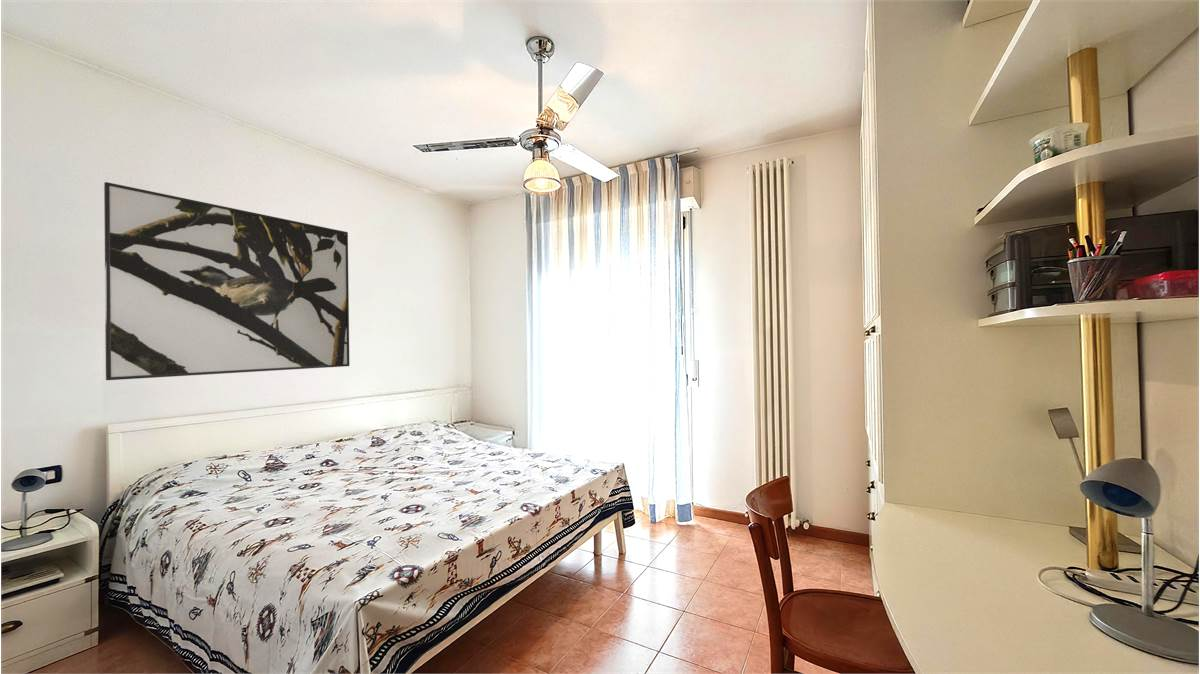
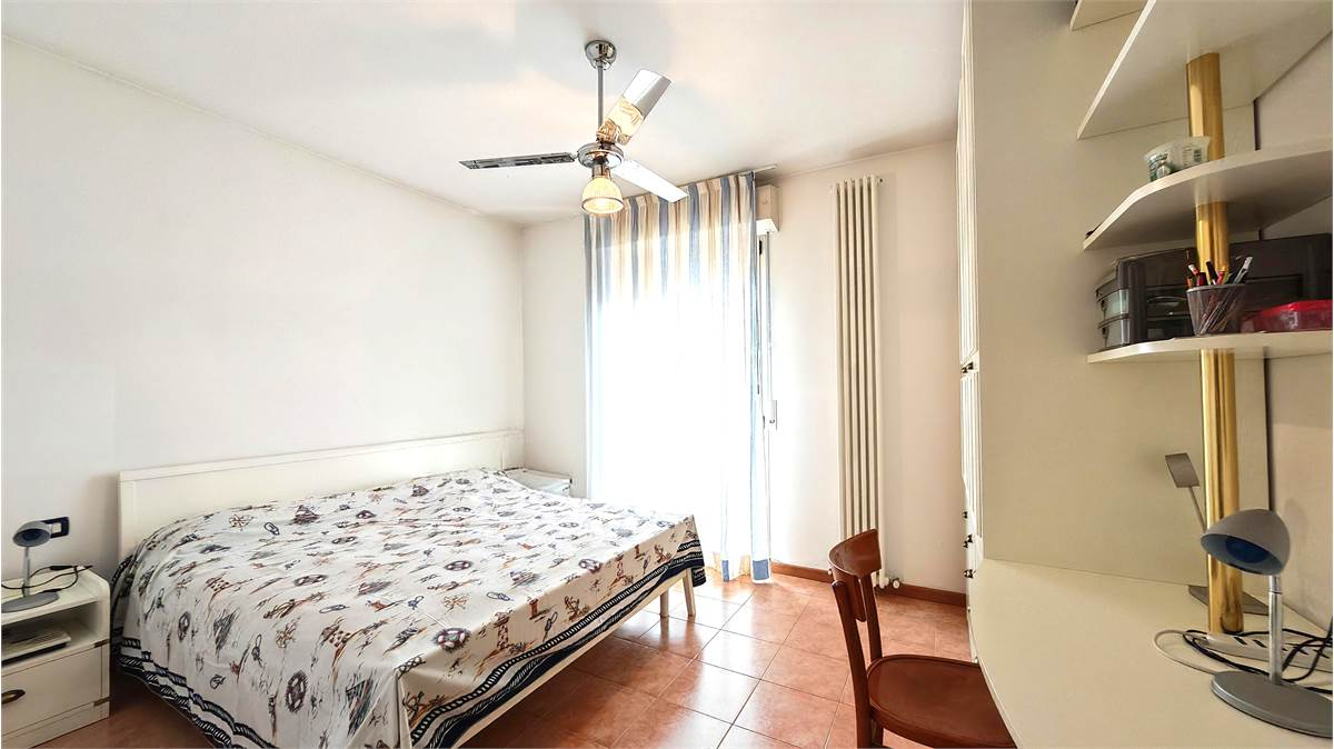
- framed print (250, 291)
